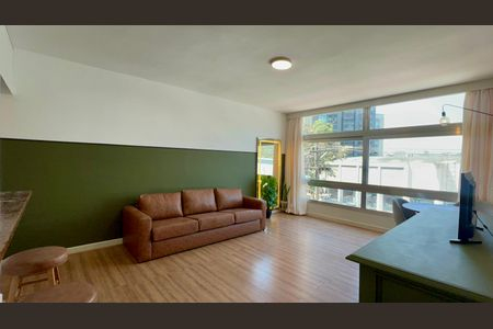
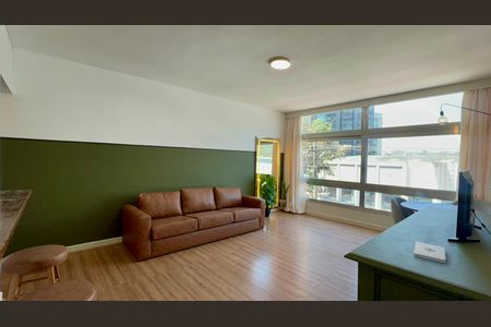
+ notepad (429, 251)
